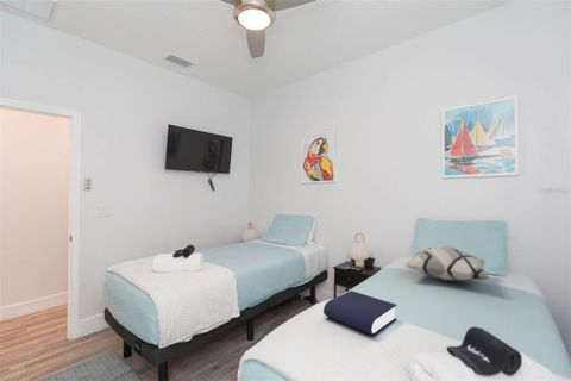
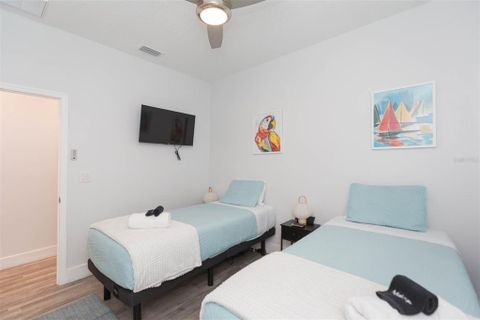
- book (359, 311)
- decorative pillow (446, 263)
